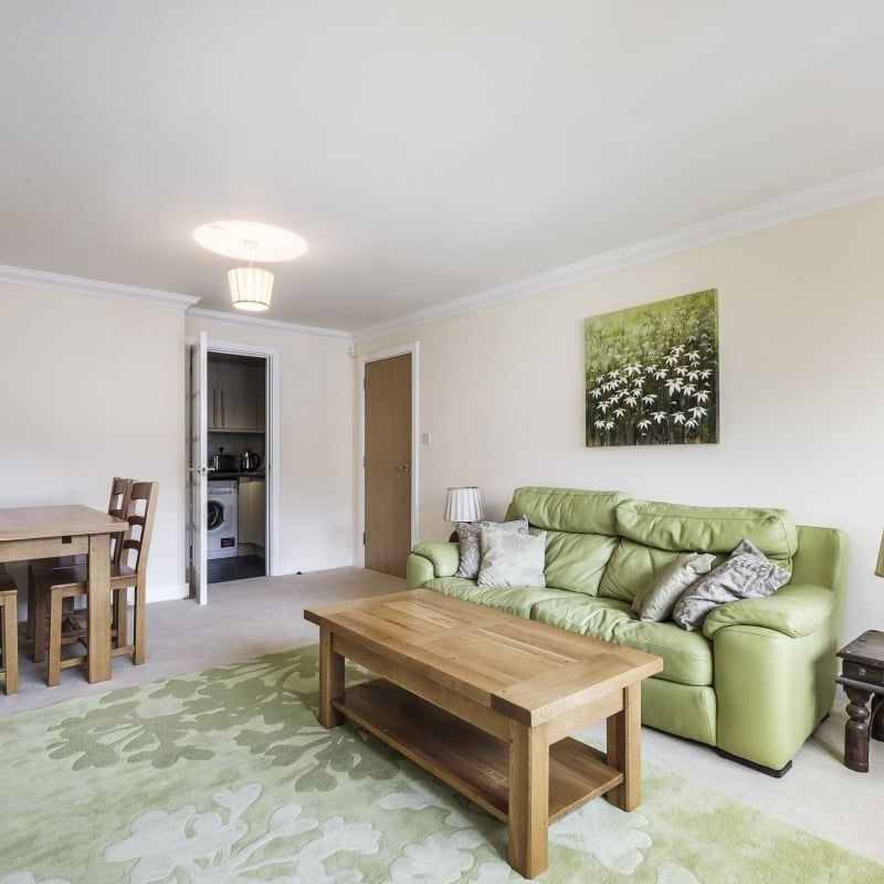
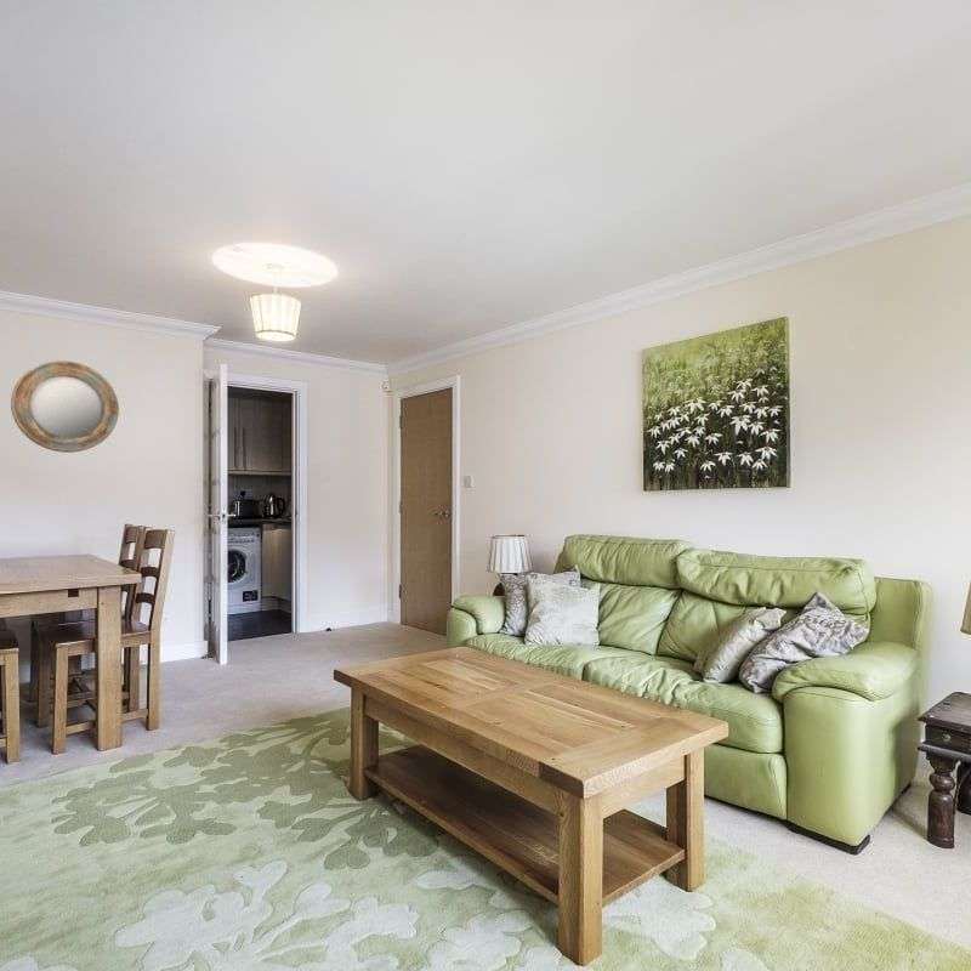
+ home mirror (67, 407)
